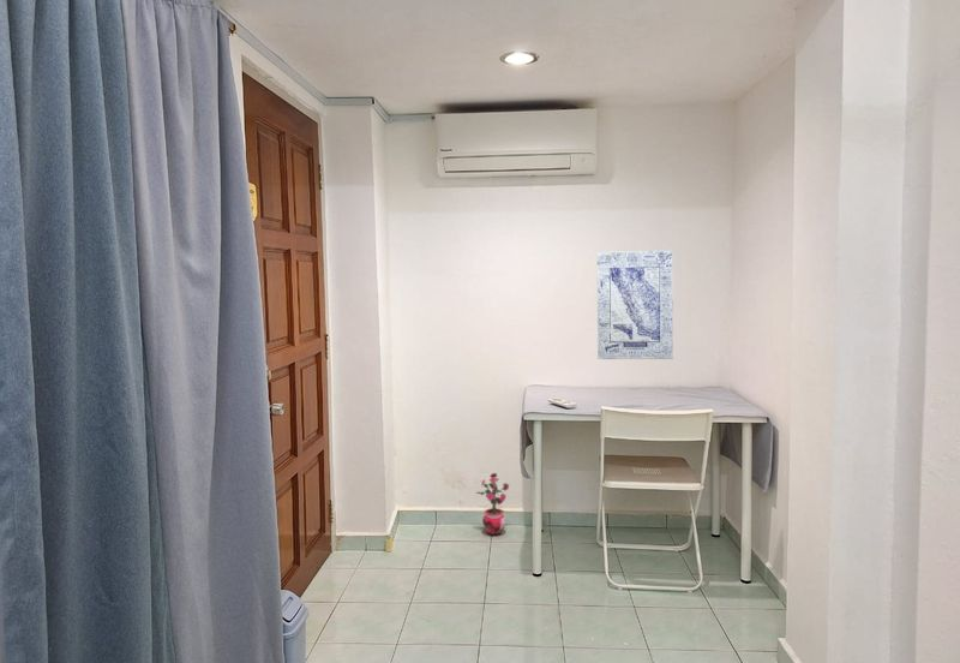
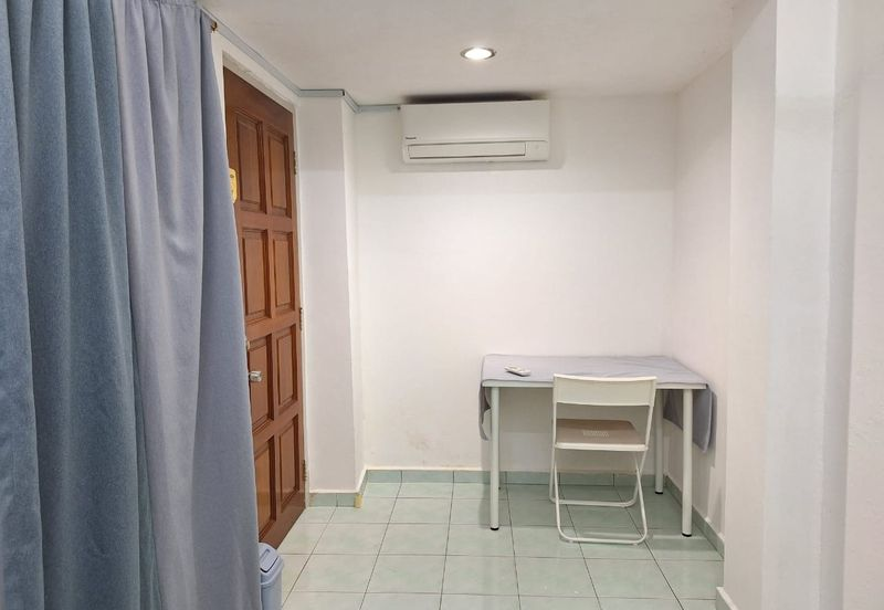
- potted plant (492, 502)
- wall art (634, 305)
